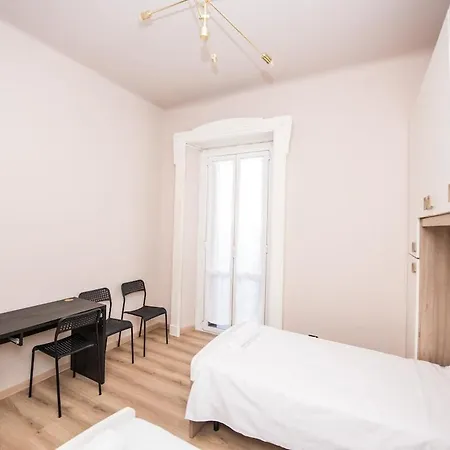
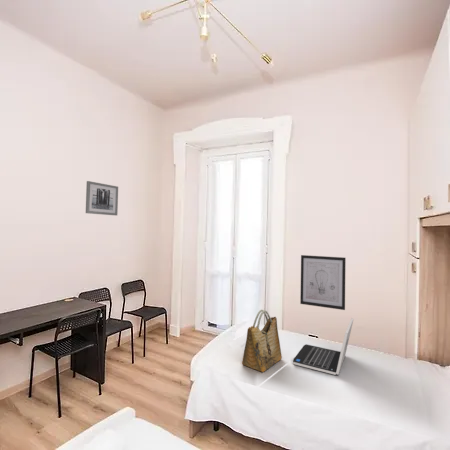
+ wall art (322, 281)
+ wall art (102, 199)
+ grocery bag (262, 335)
+ laptop (320, 347)
